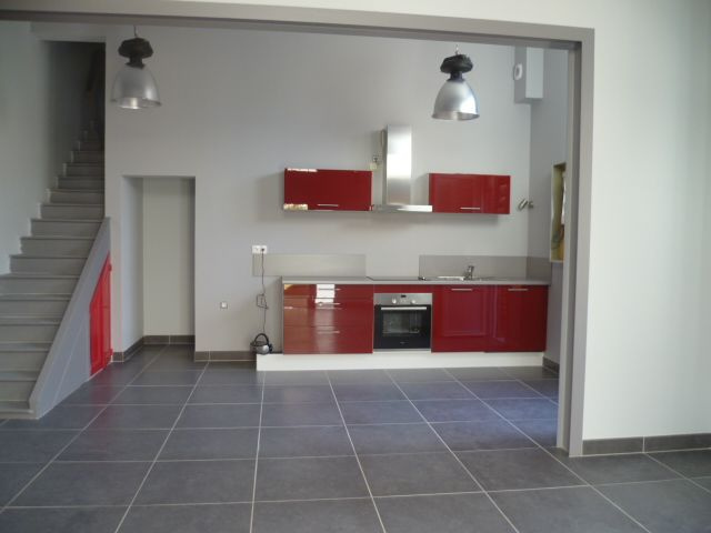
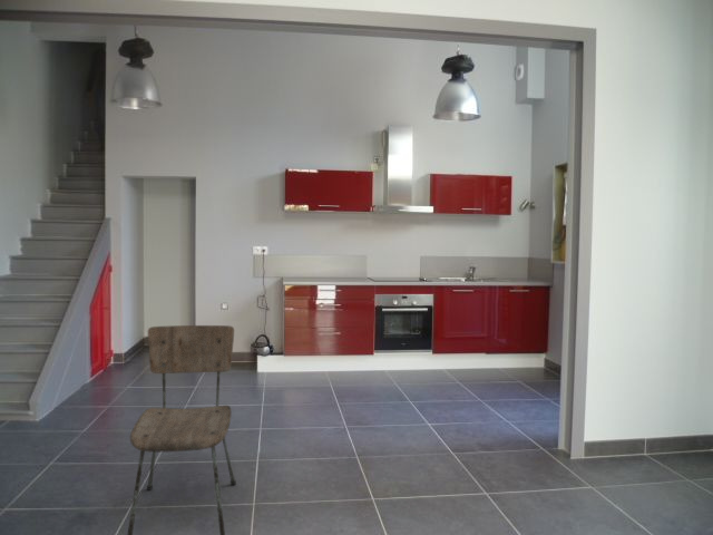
+ dining chair (184, 425)
